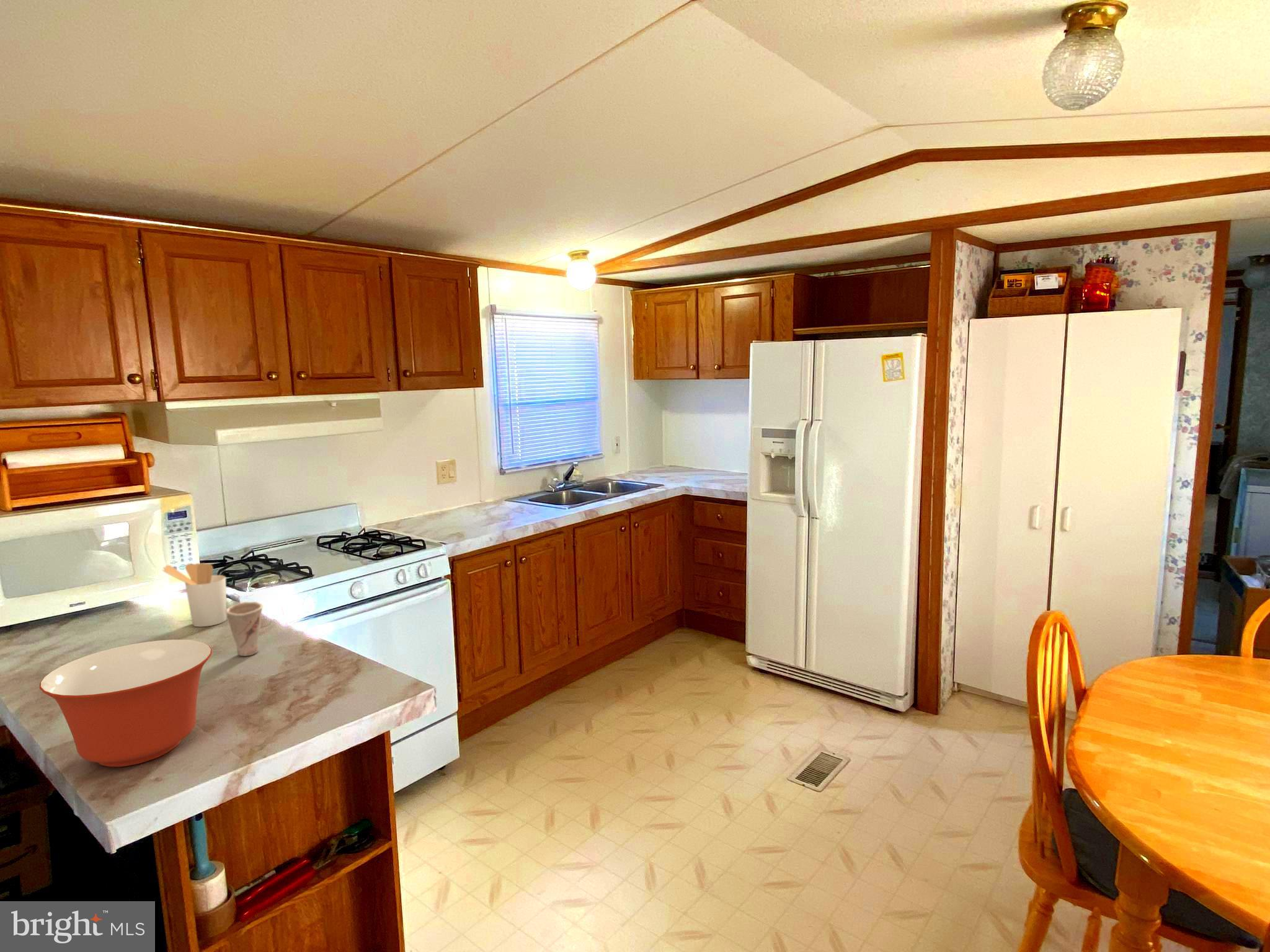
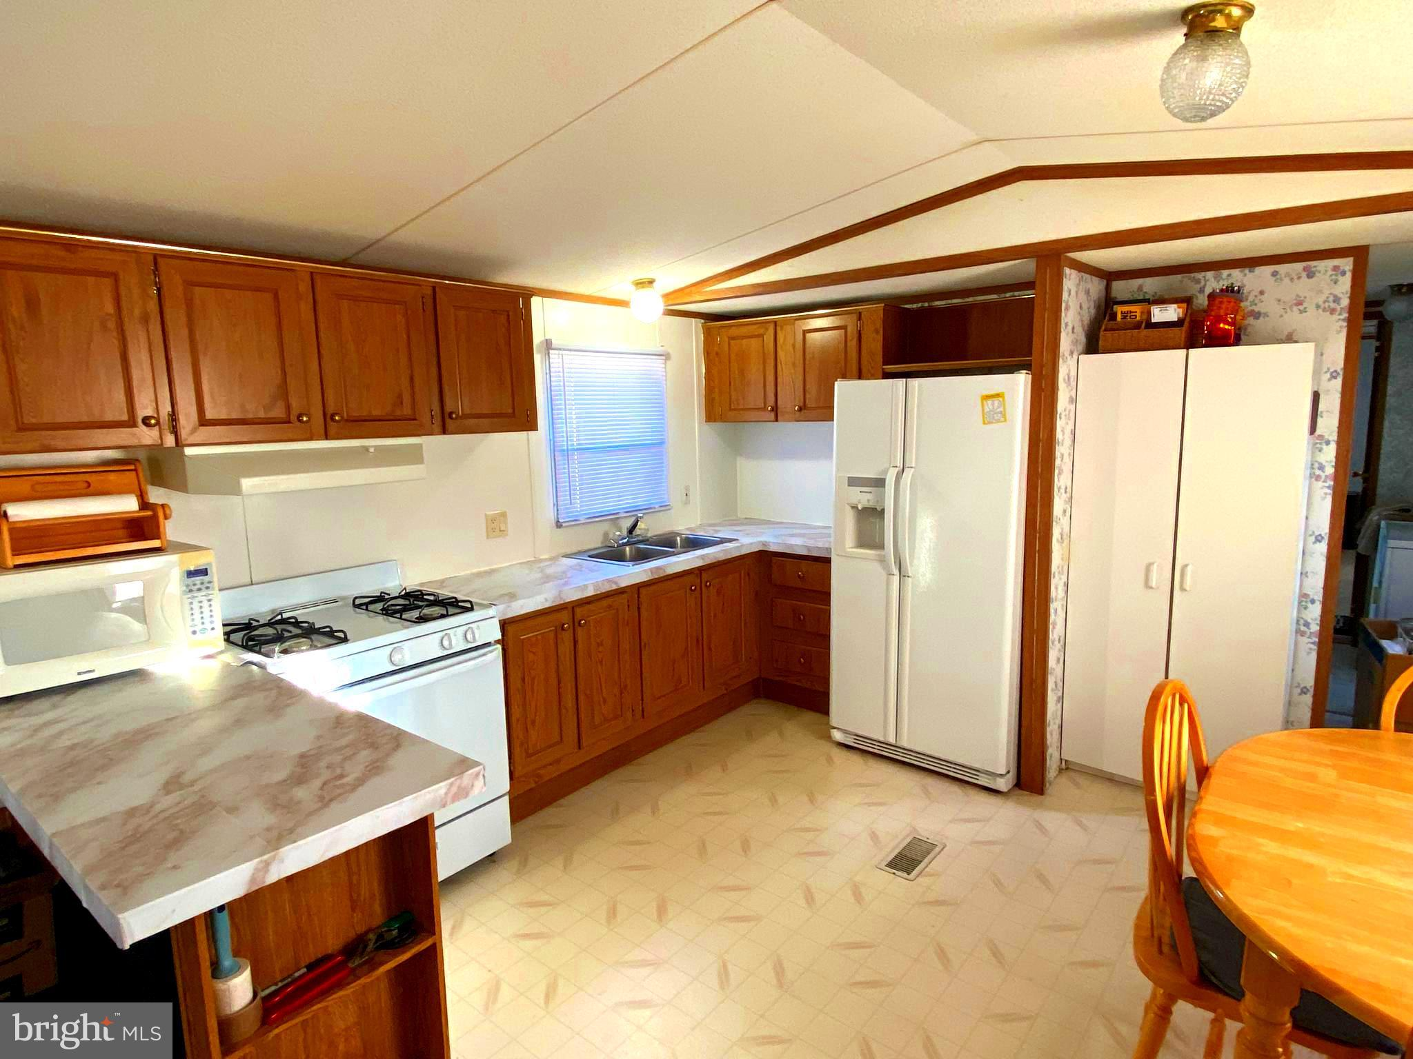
- cup (246, 630)
- mixing bowl (135, 707)
- utensil holder (195, 592)
